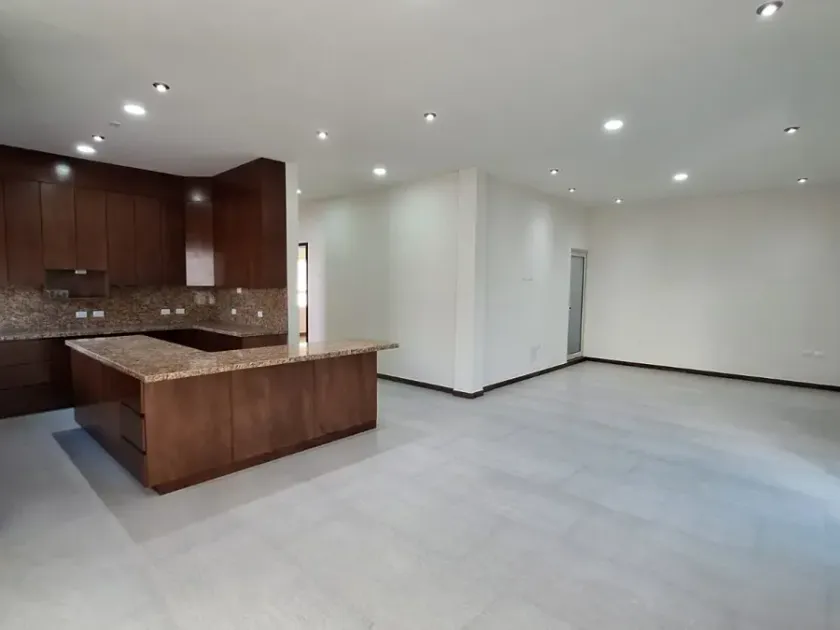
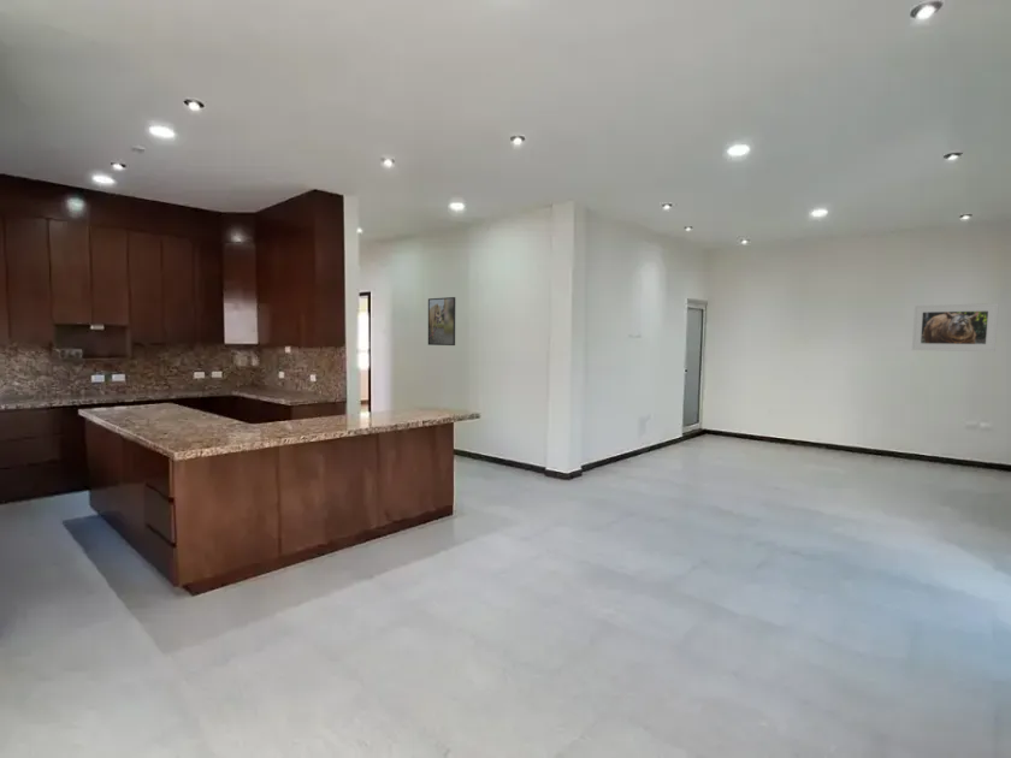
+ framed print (441, 321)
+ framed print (953, 327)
